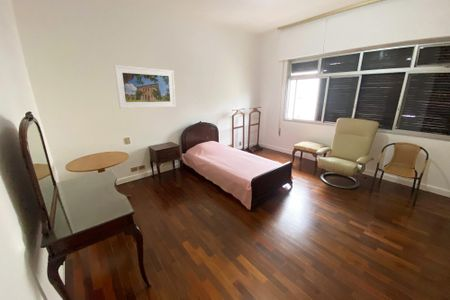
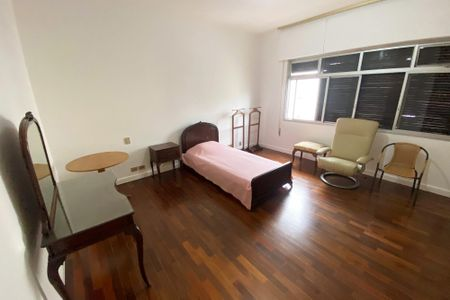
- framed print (148, 88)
